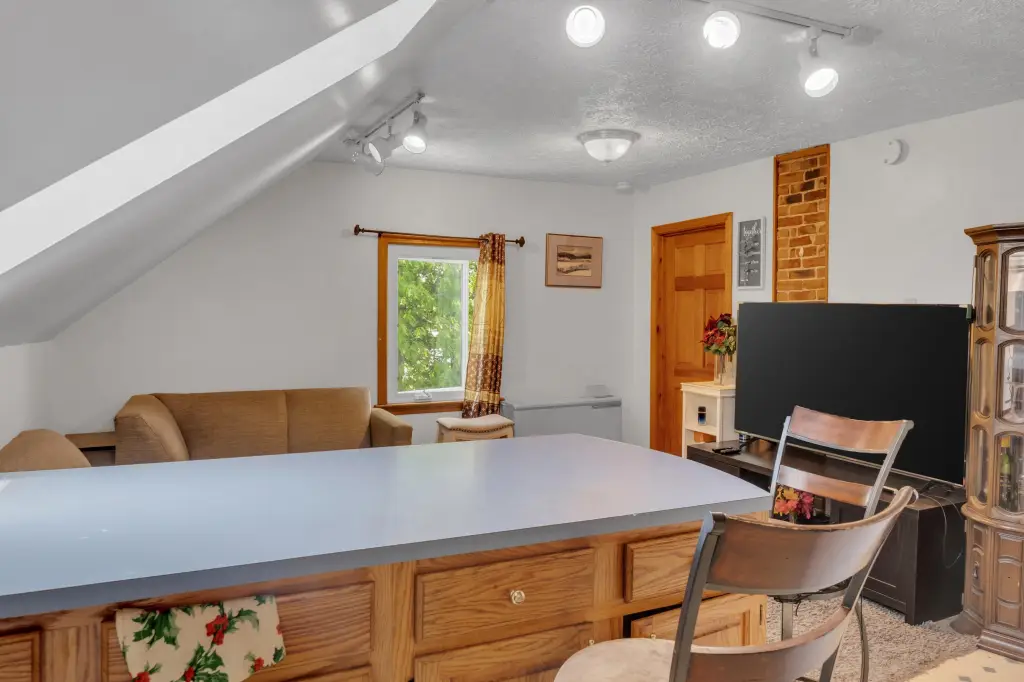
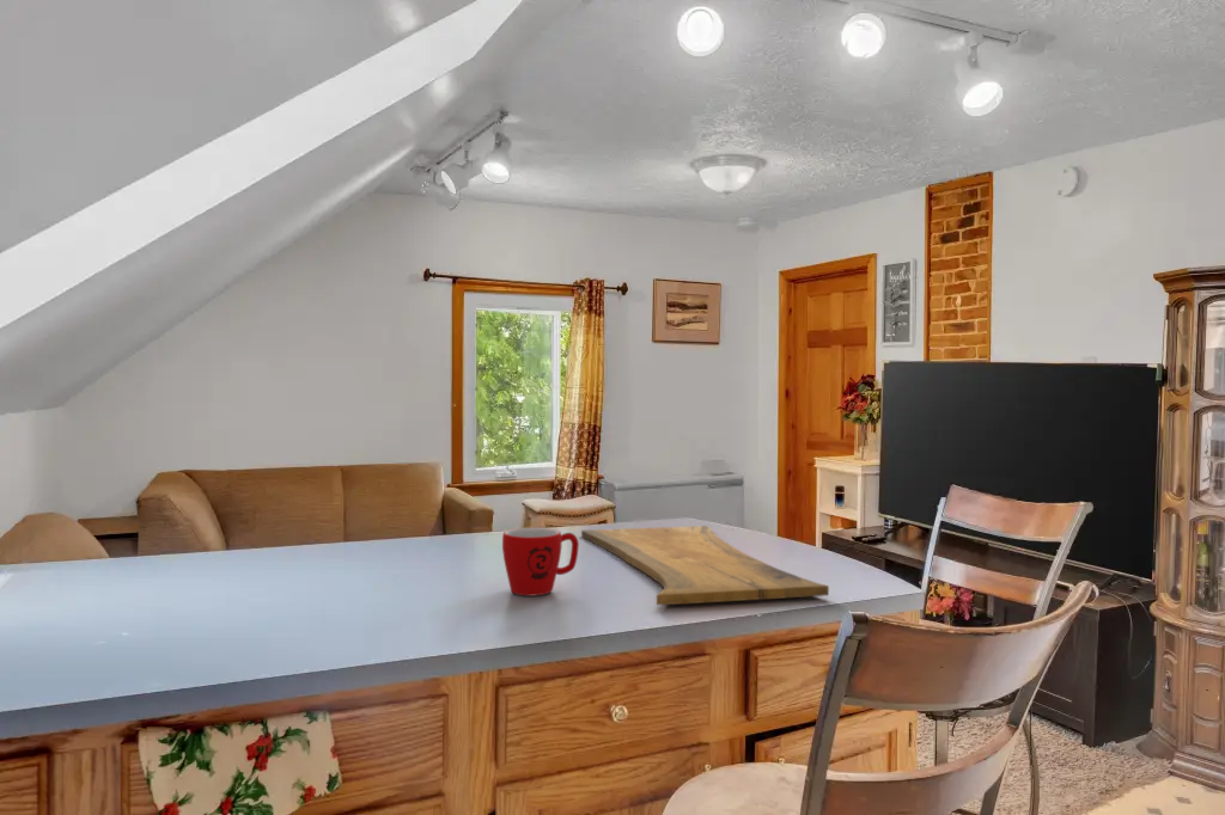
+ cutting board (687, 557)
+ mug (541, 560)
